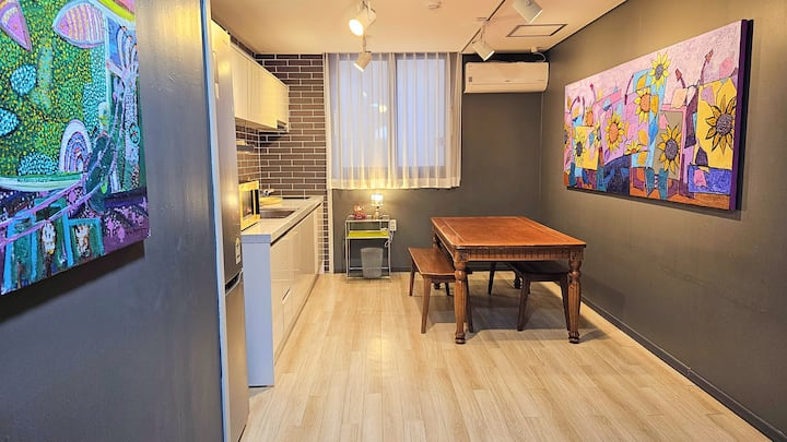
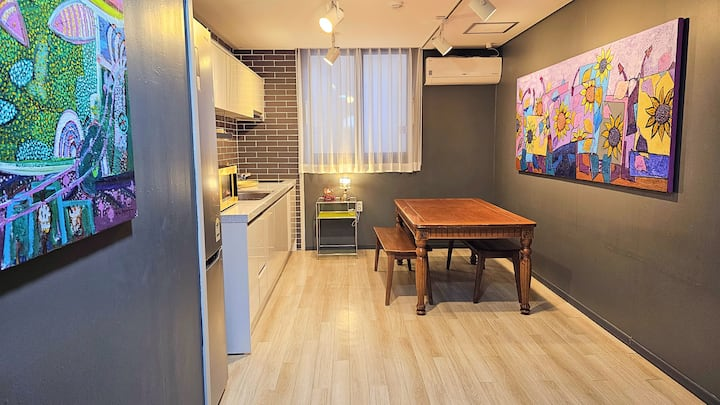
- wastebasket (372, 263)
